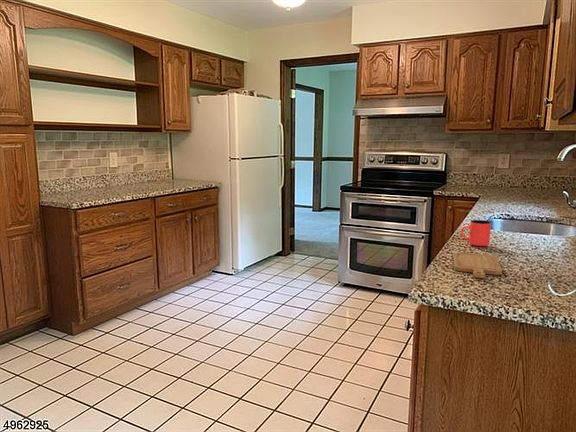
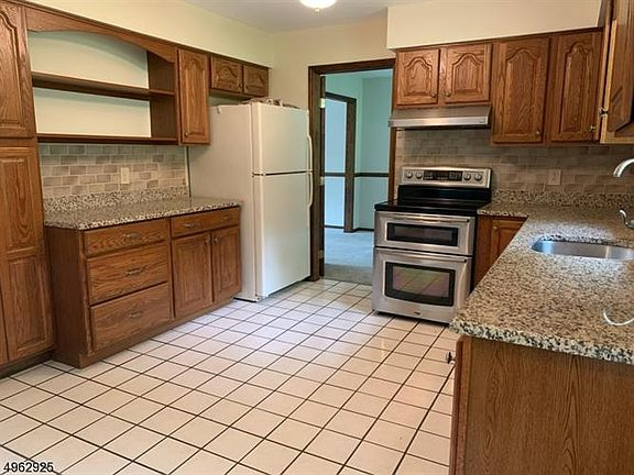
- cup (475, 232)
- chopping board (476, 264)
